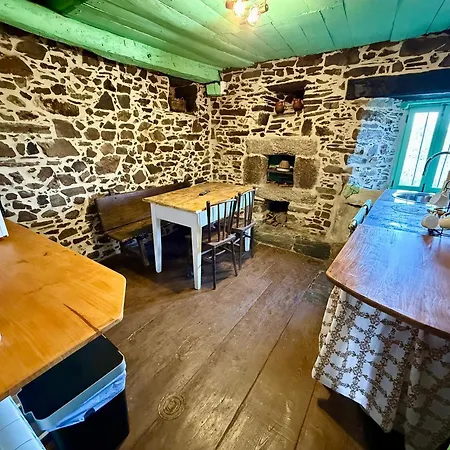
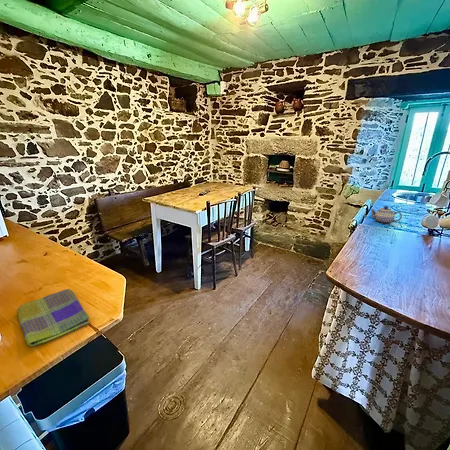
+ teapot (385, 214)
+ dish towel (52, 313)
